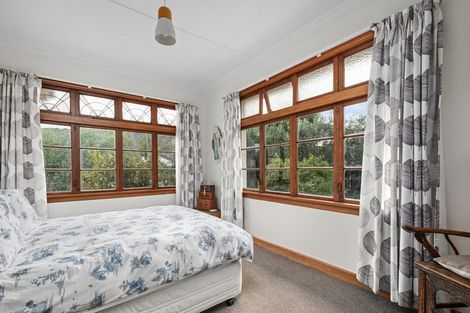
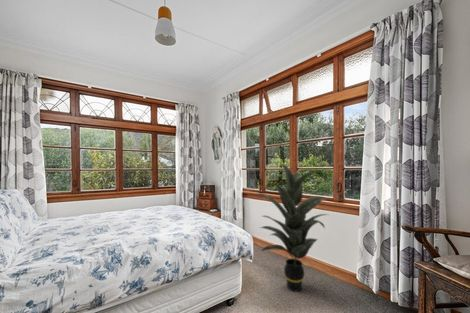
+ indoor plant (292, 224)
